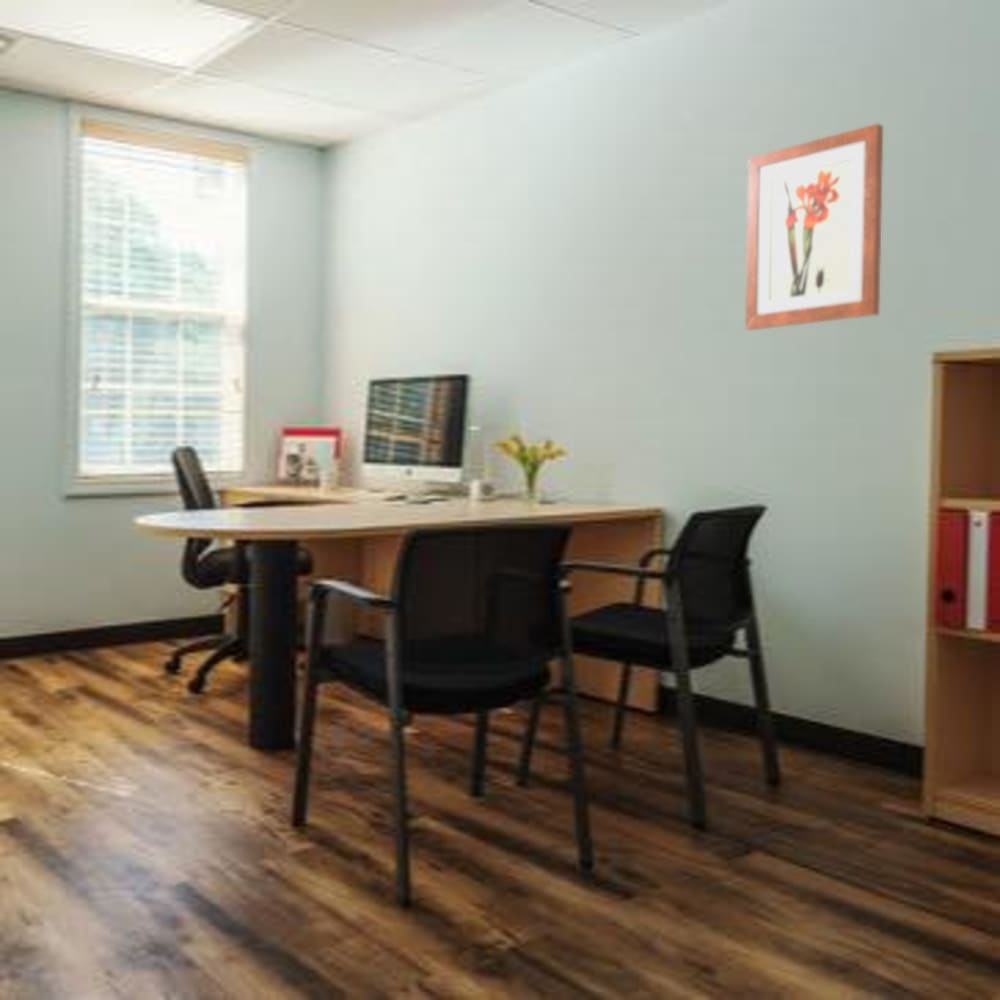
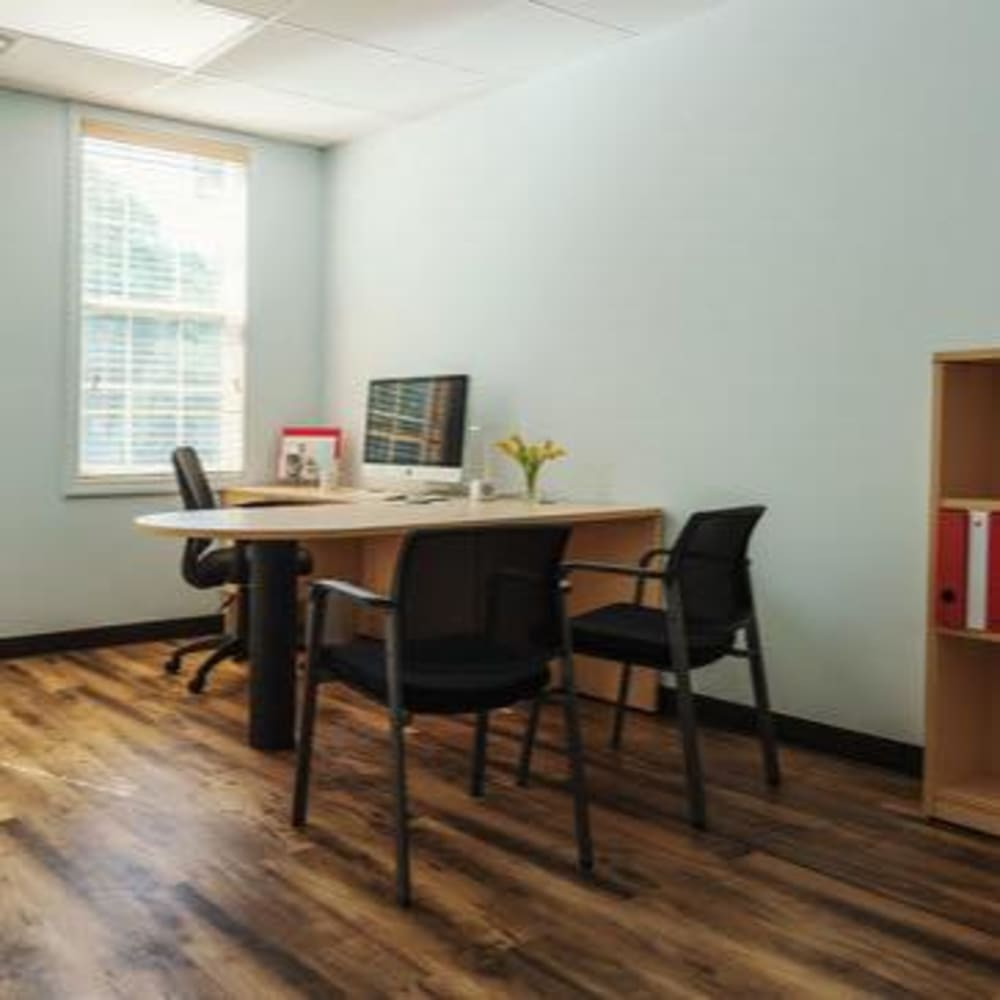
- wall art (810, 232)
